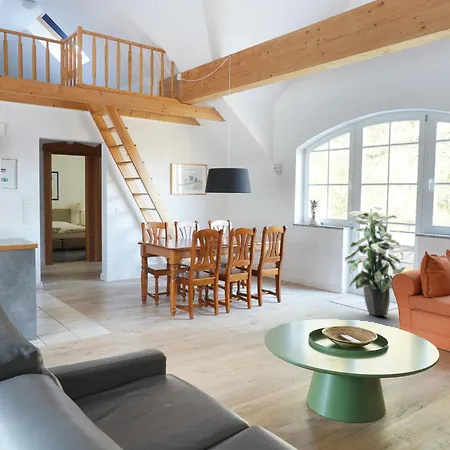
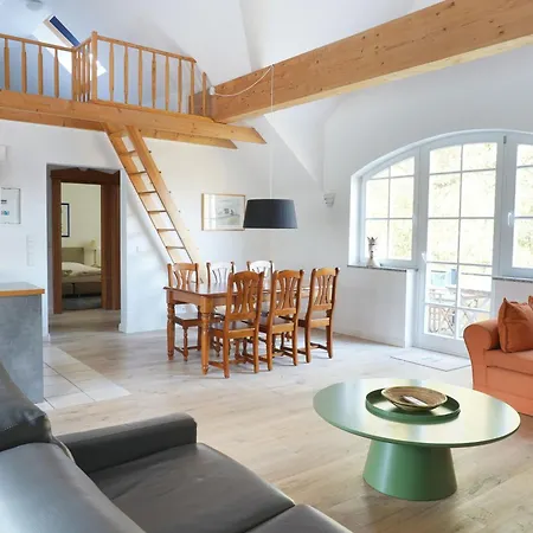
- indoor plant (373, 260)
